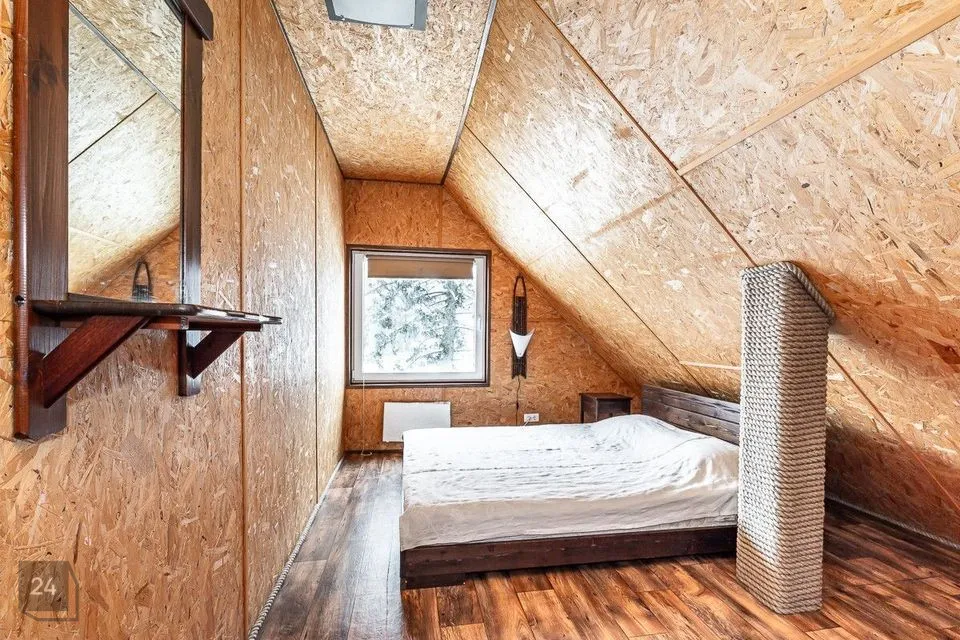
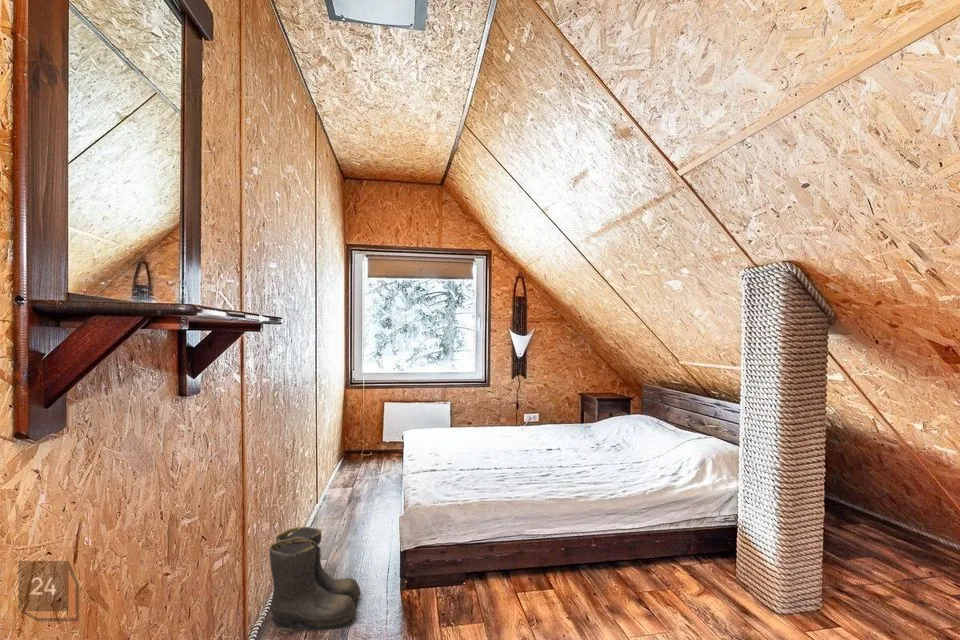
+ boots (316, 574)
